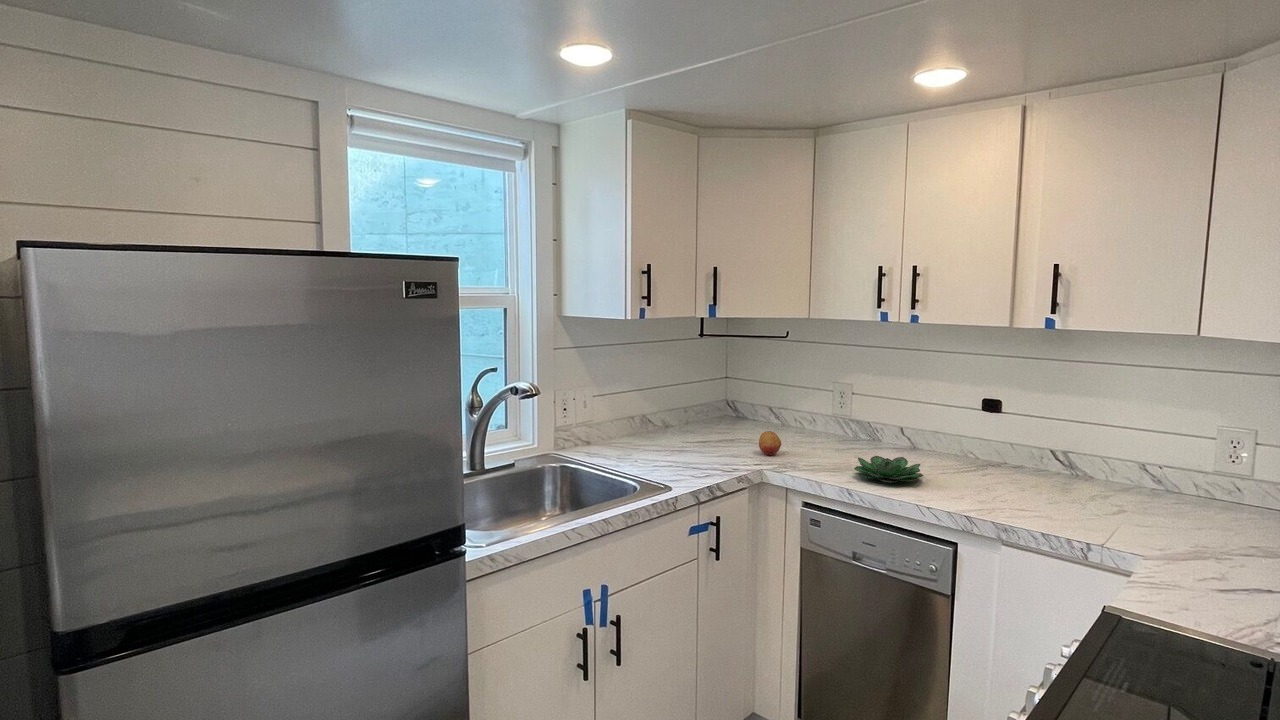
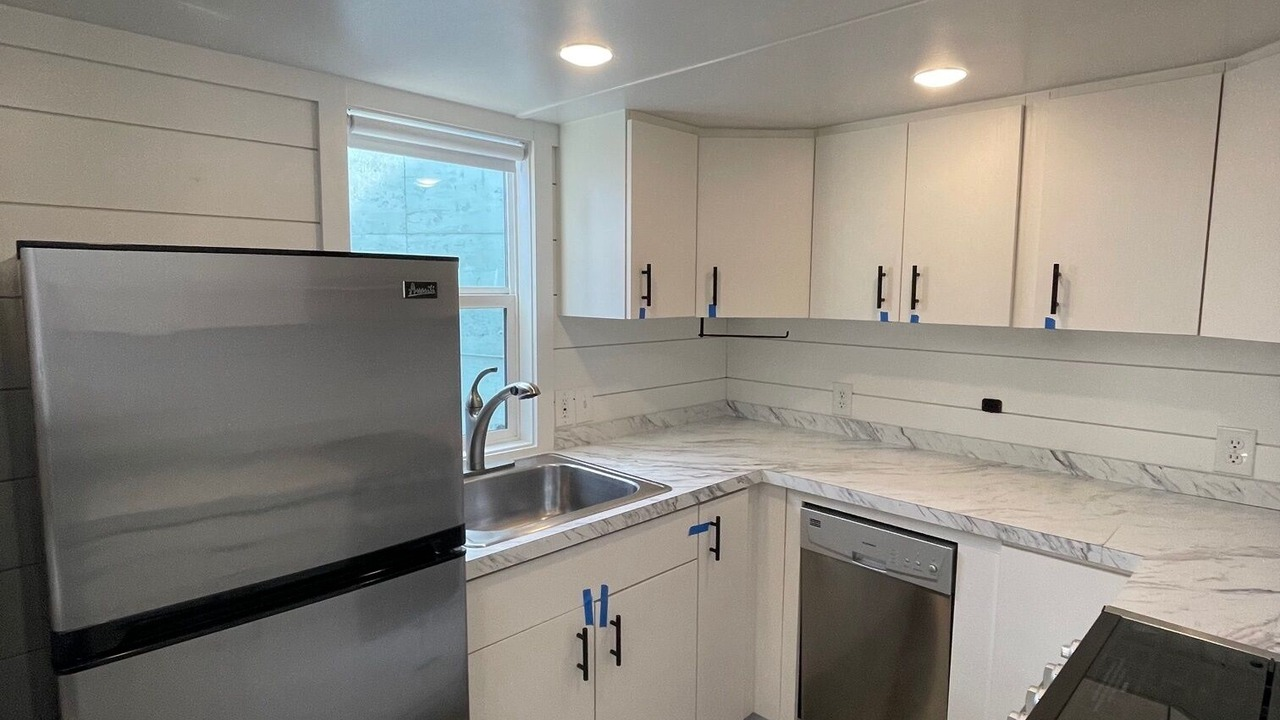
- fruit (769, 442)
- succulent plant (887, 468)
